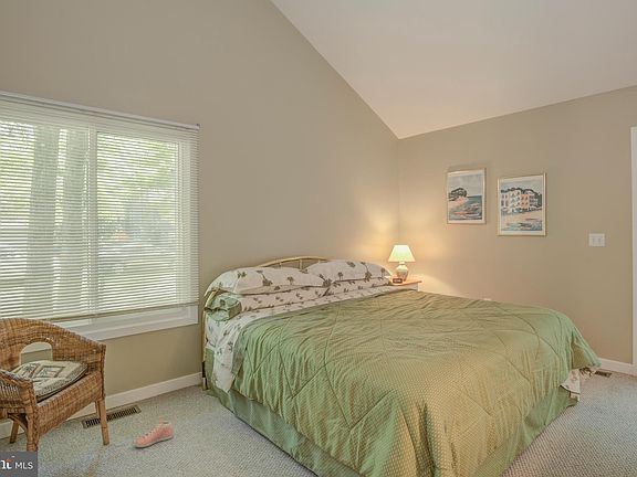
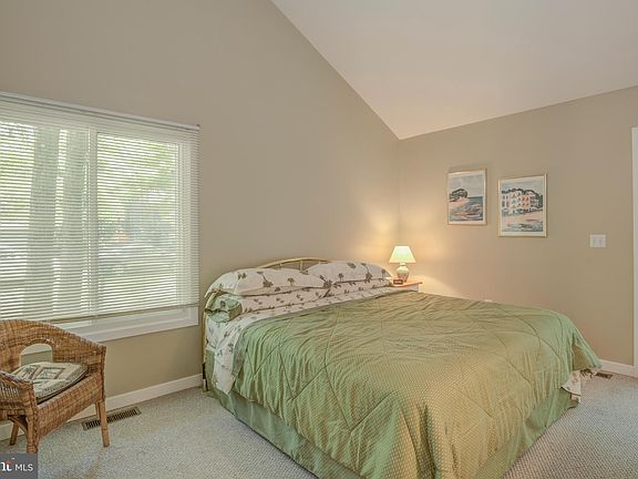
- sneaker (154, 432)
